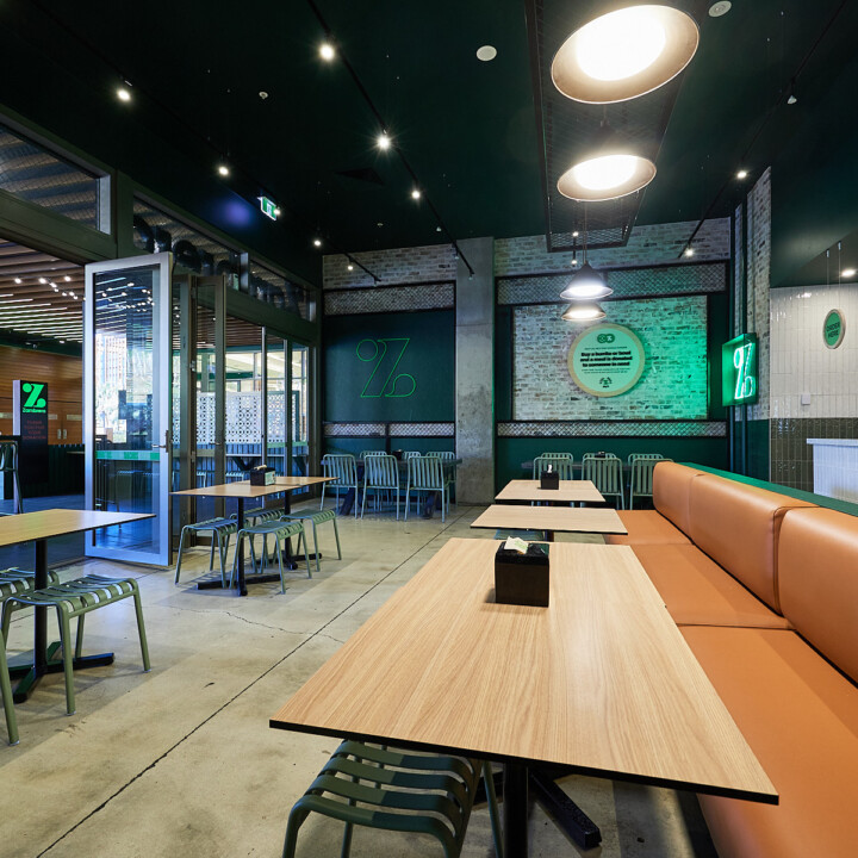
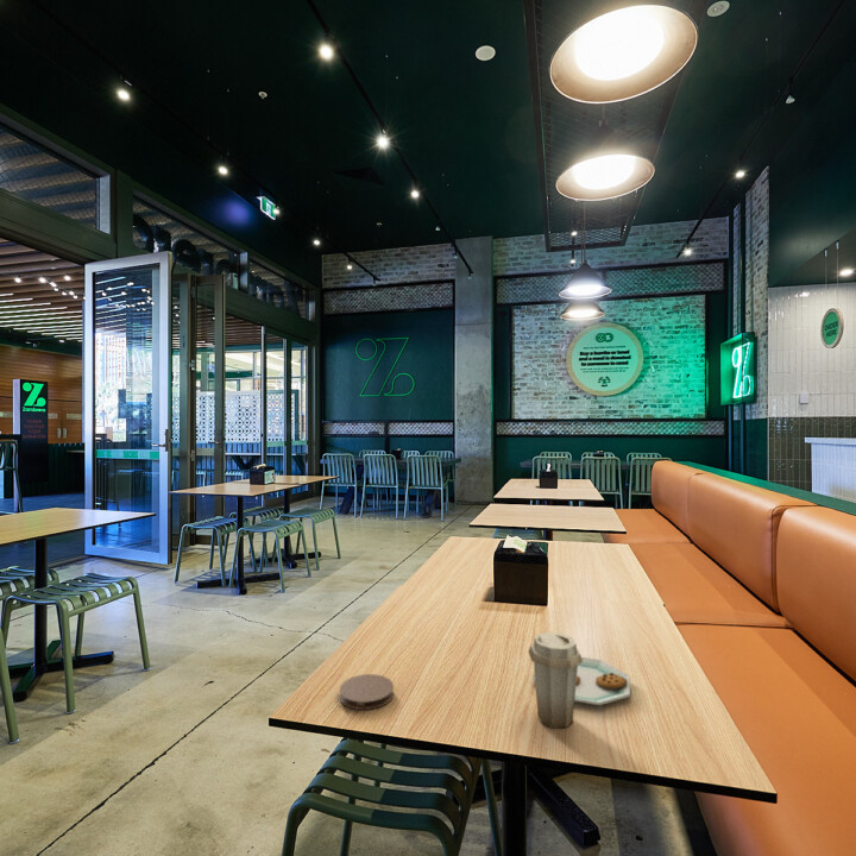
+ coaster (366, 691)
+ plate (569, 654)
